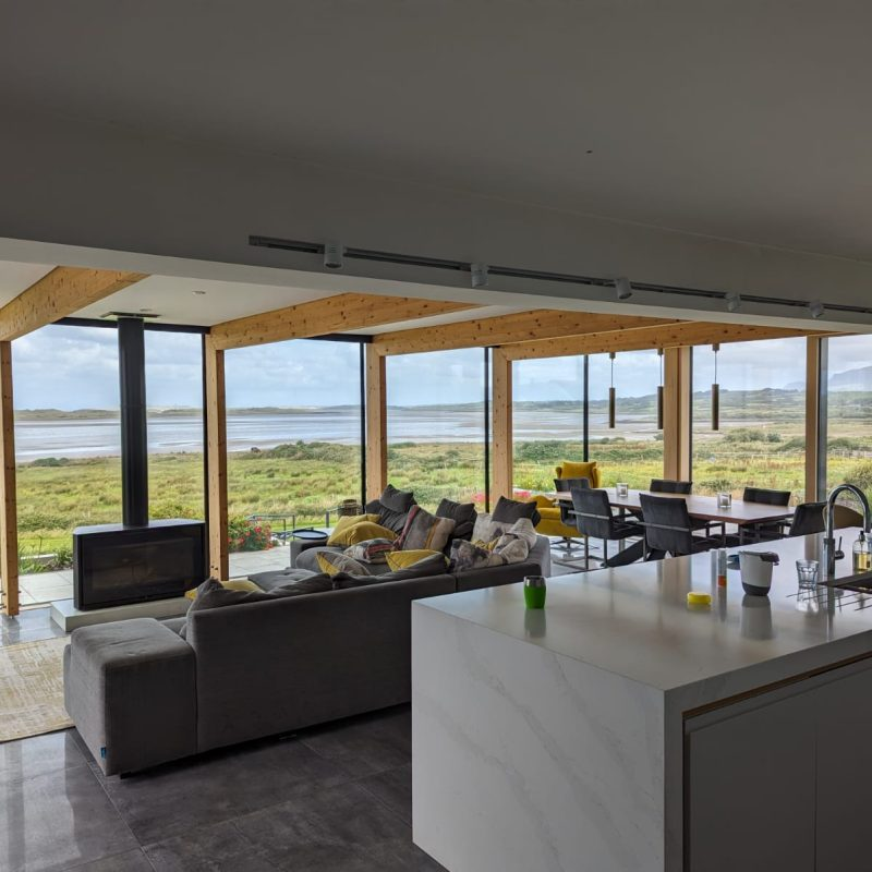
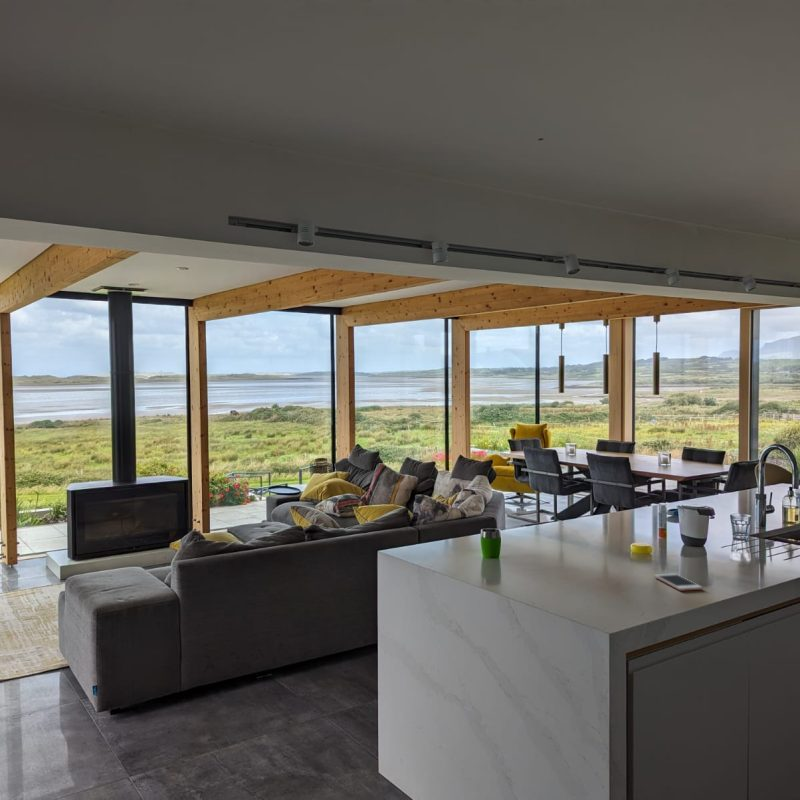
+ cell phone (677, 581)
